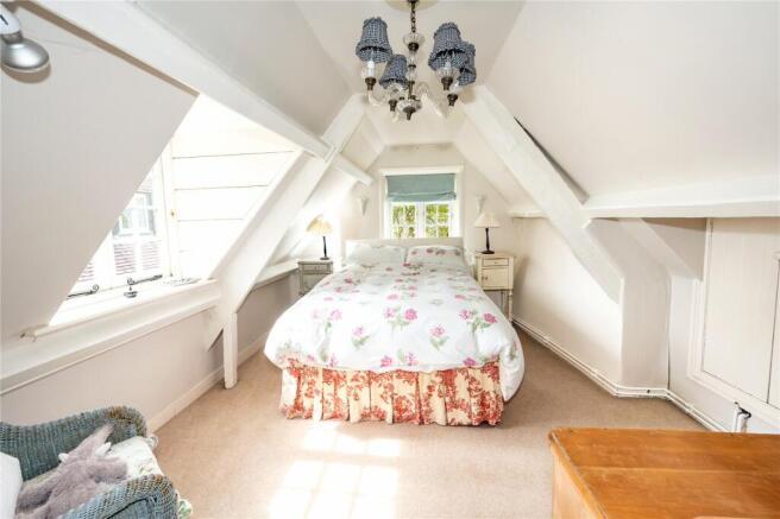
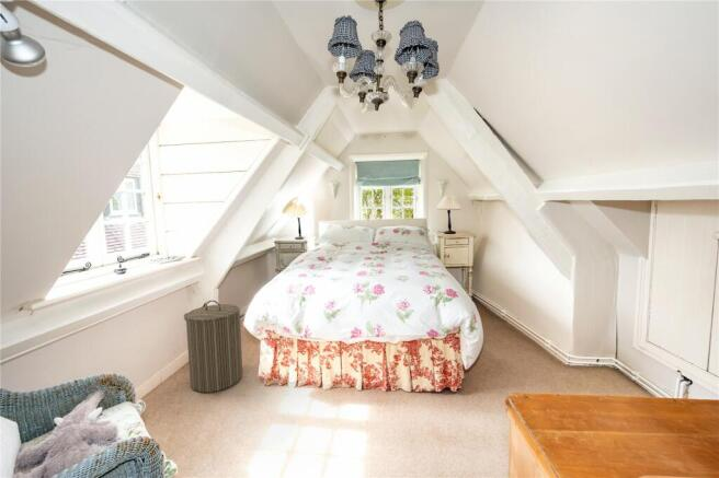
+ laundry hamper (215, 340)
